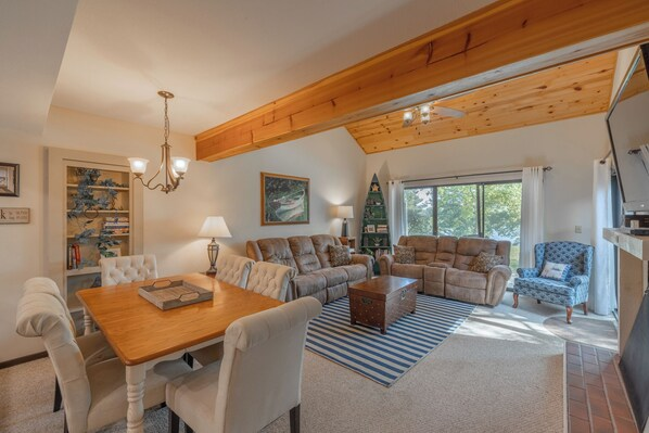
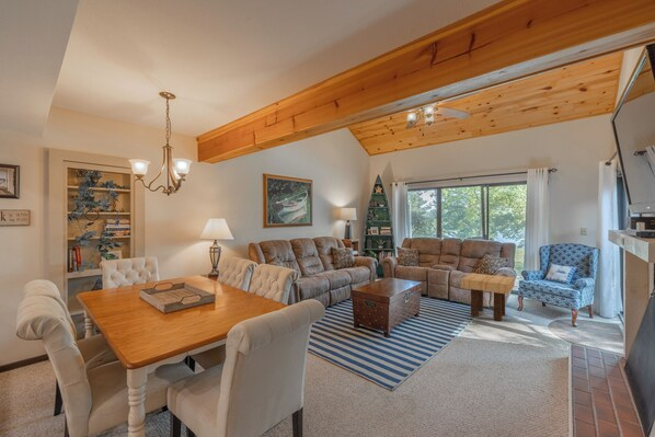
+ side table (487, 290)
